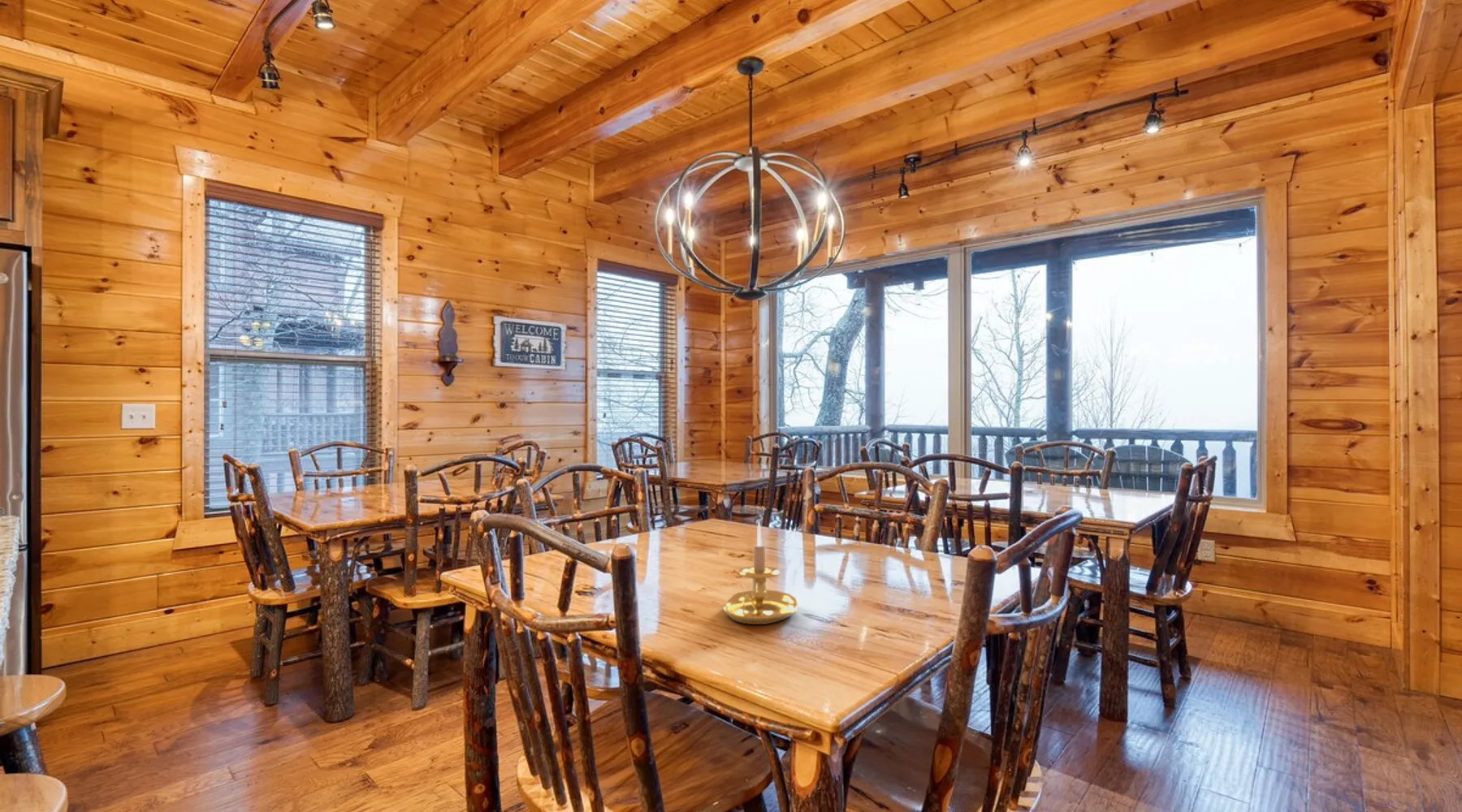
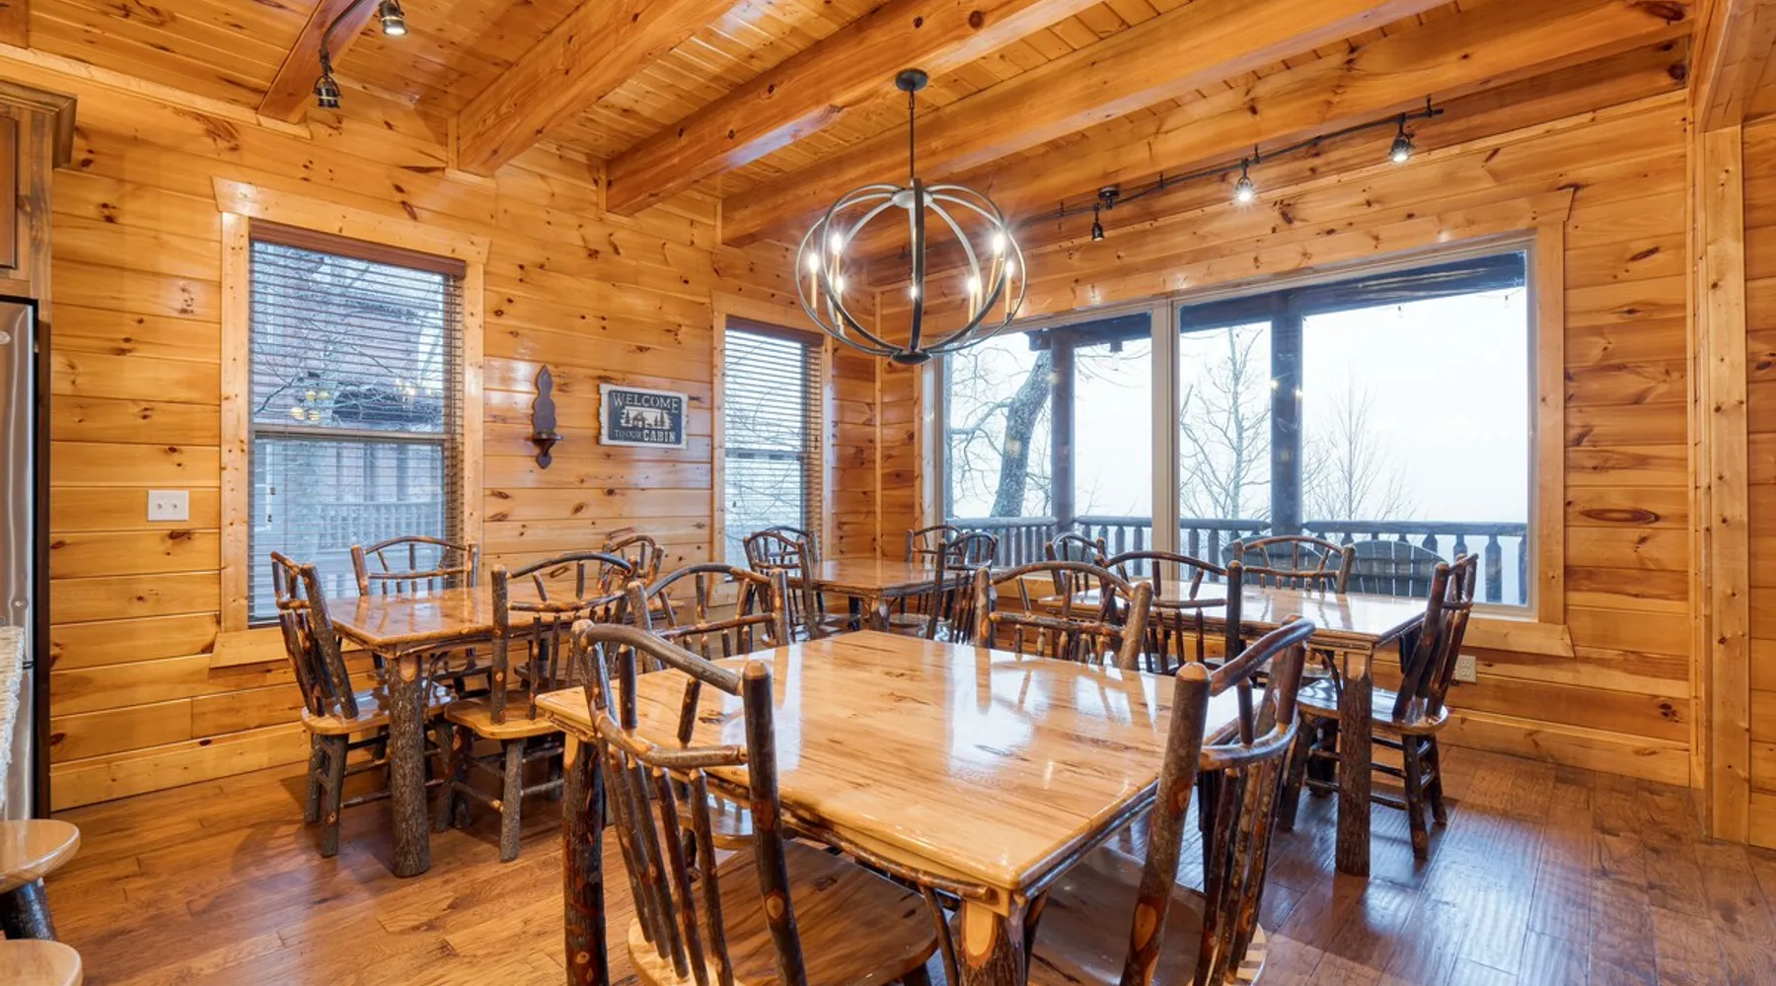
- candle holder (757, 568)
